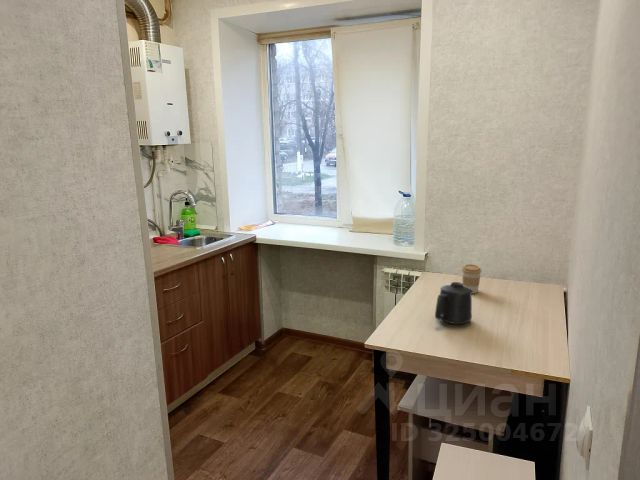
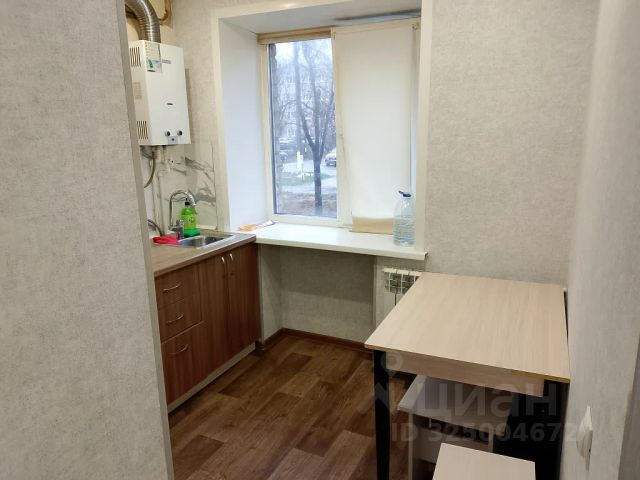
- coffee cup (471, 278)
- mug (454, 303)
